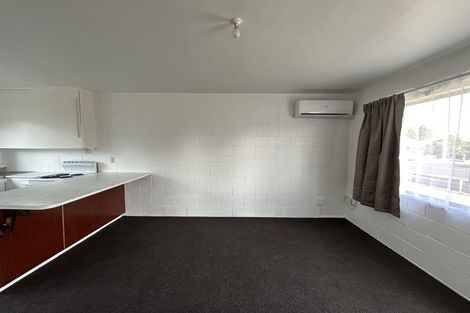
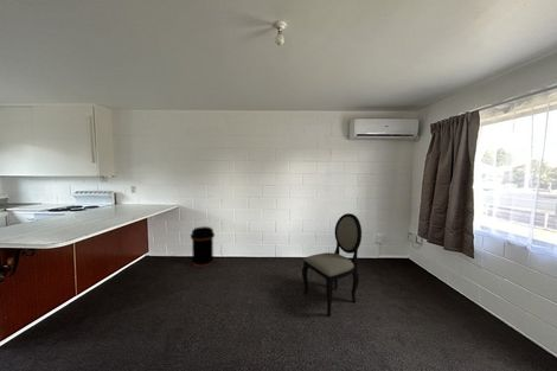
+ trash can (203, 245)
+ dining chair (333, 257)
